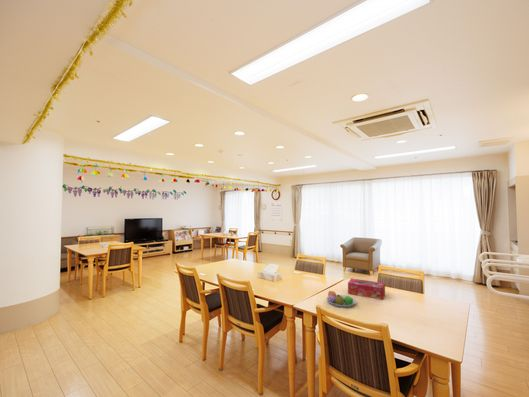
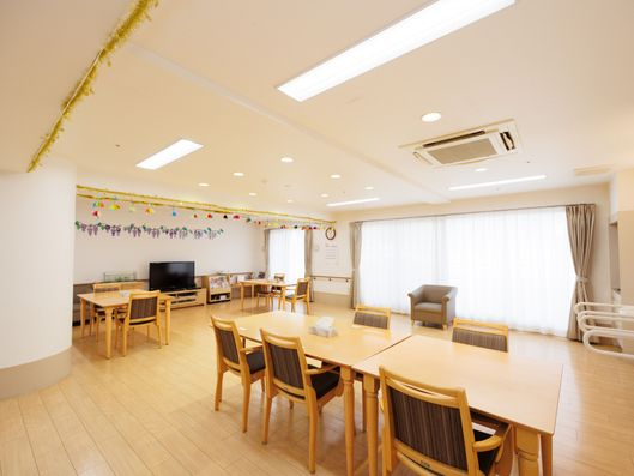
- tissue box (366, 288)
- fruit bowl (341, 297)
